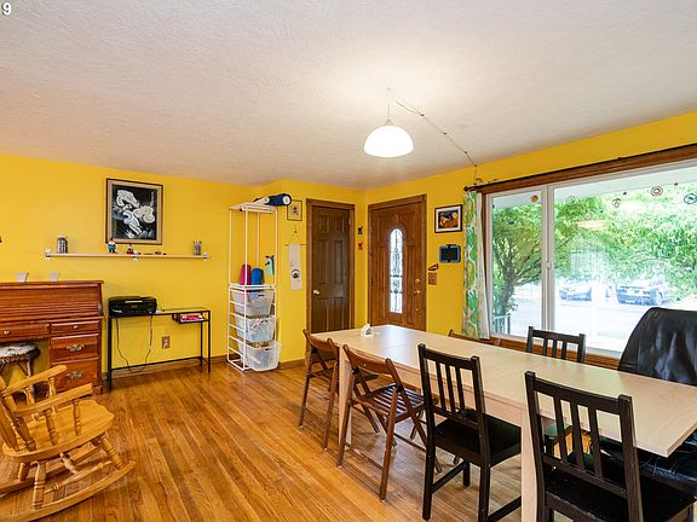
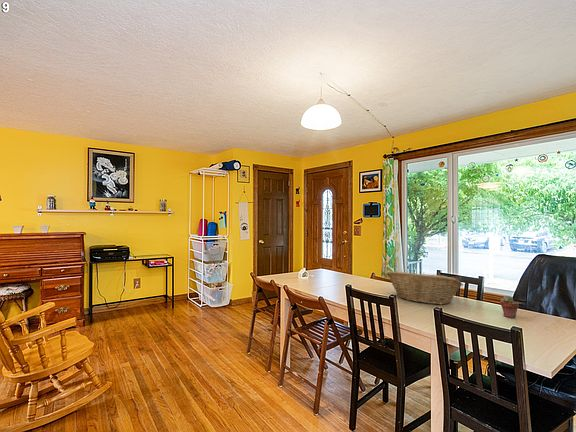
+ potted succulent (509, 306)
+ fruit basket (422, 284)
